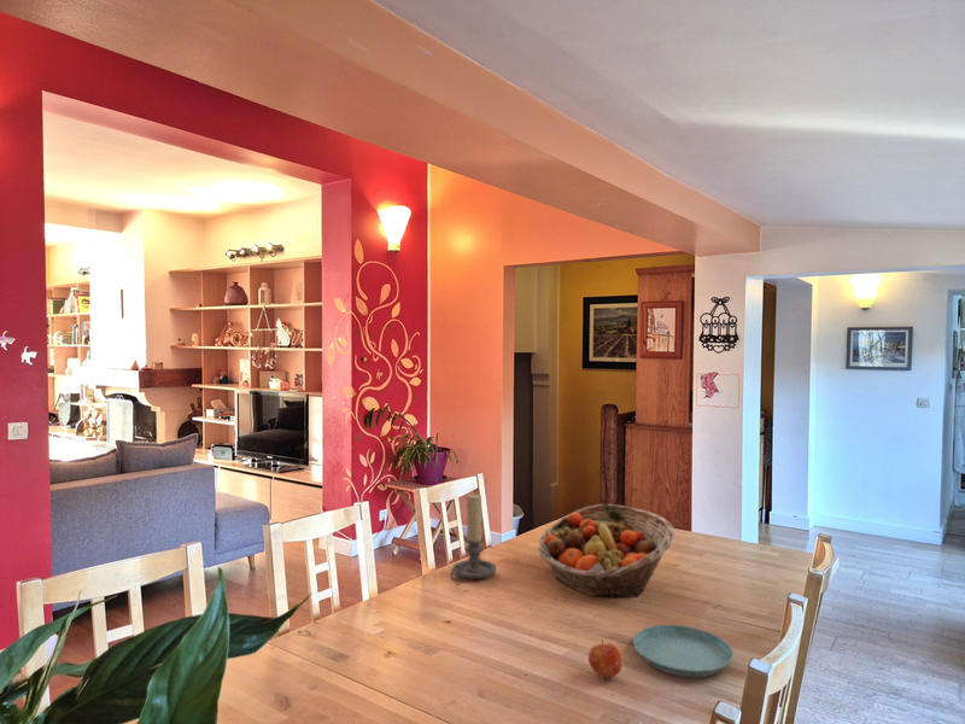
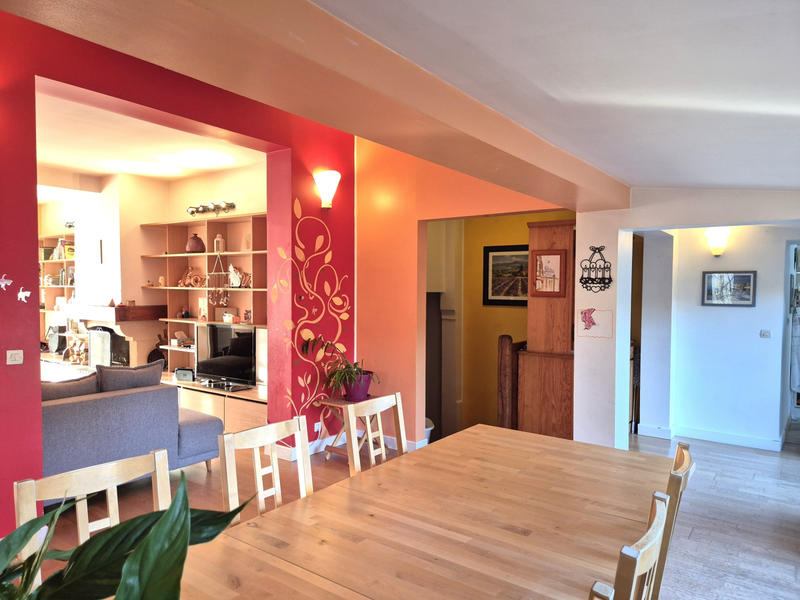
- saucer (682, 652)
- fruit basket (603, 548)
- apple (604, 659)
- candle holder (470, 535)
